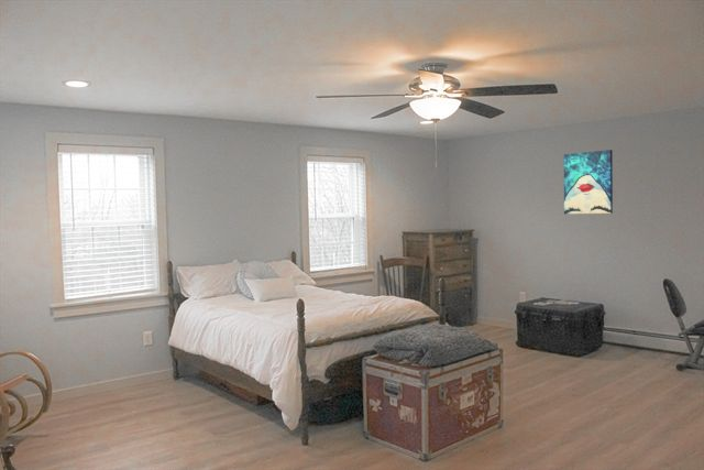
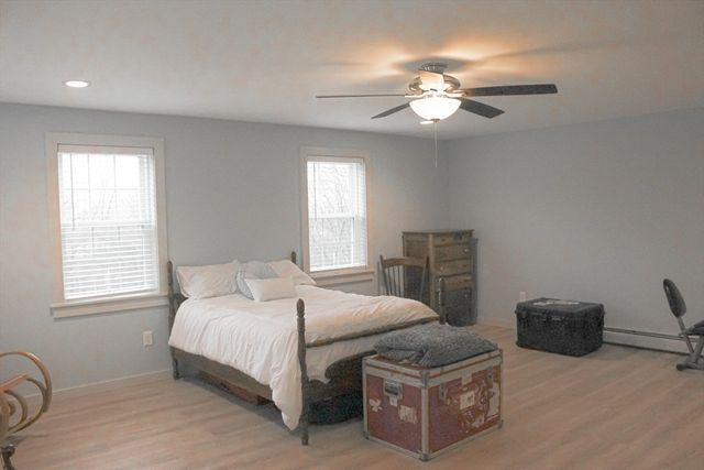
- wall art (587, 183)
